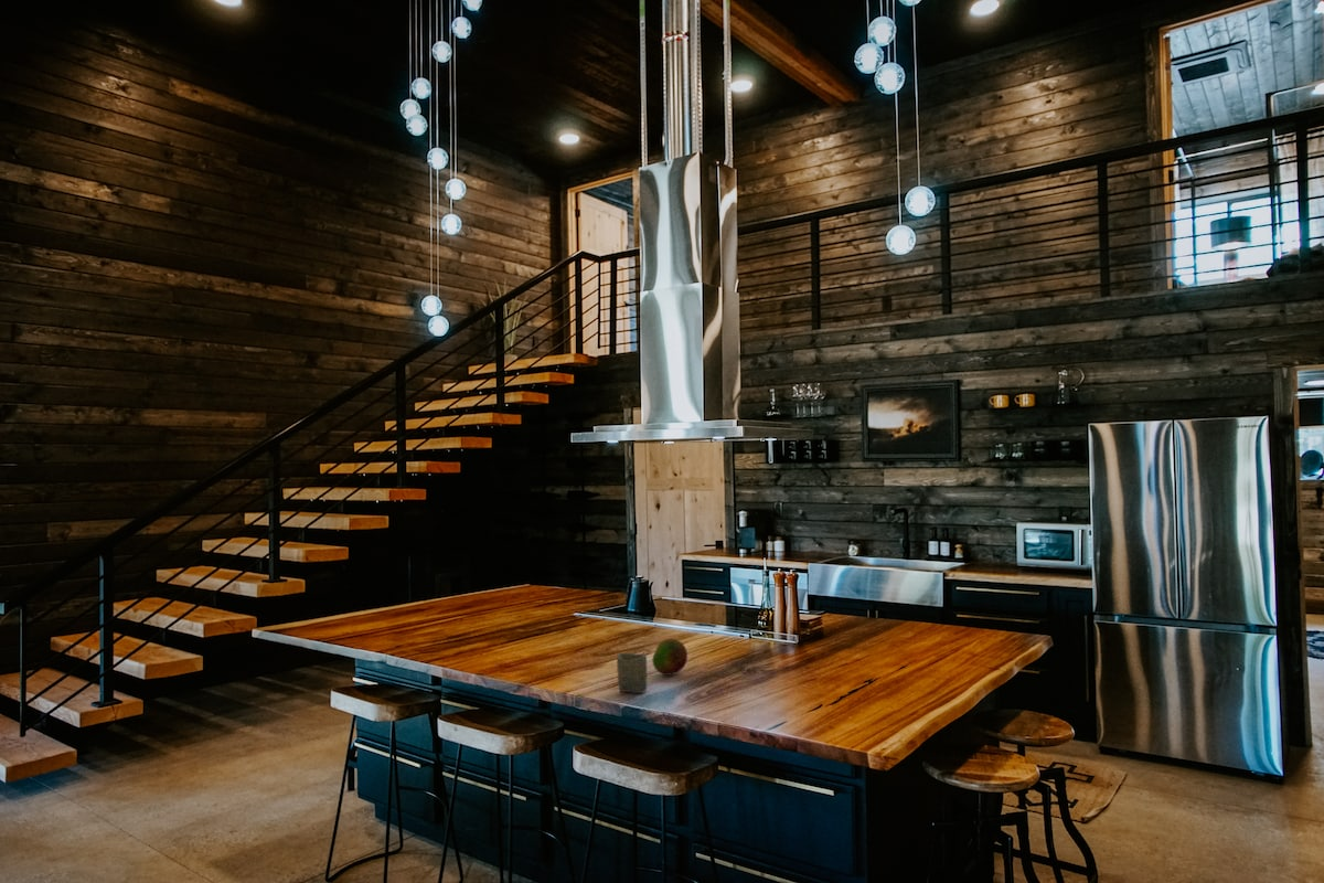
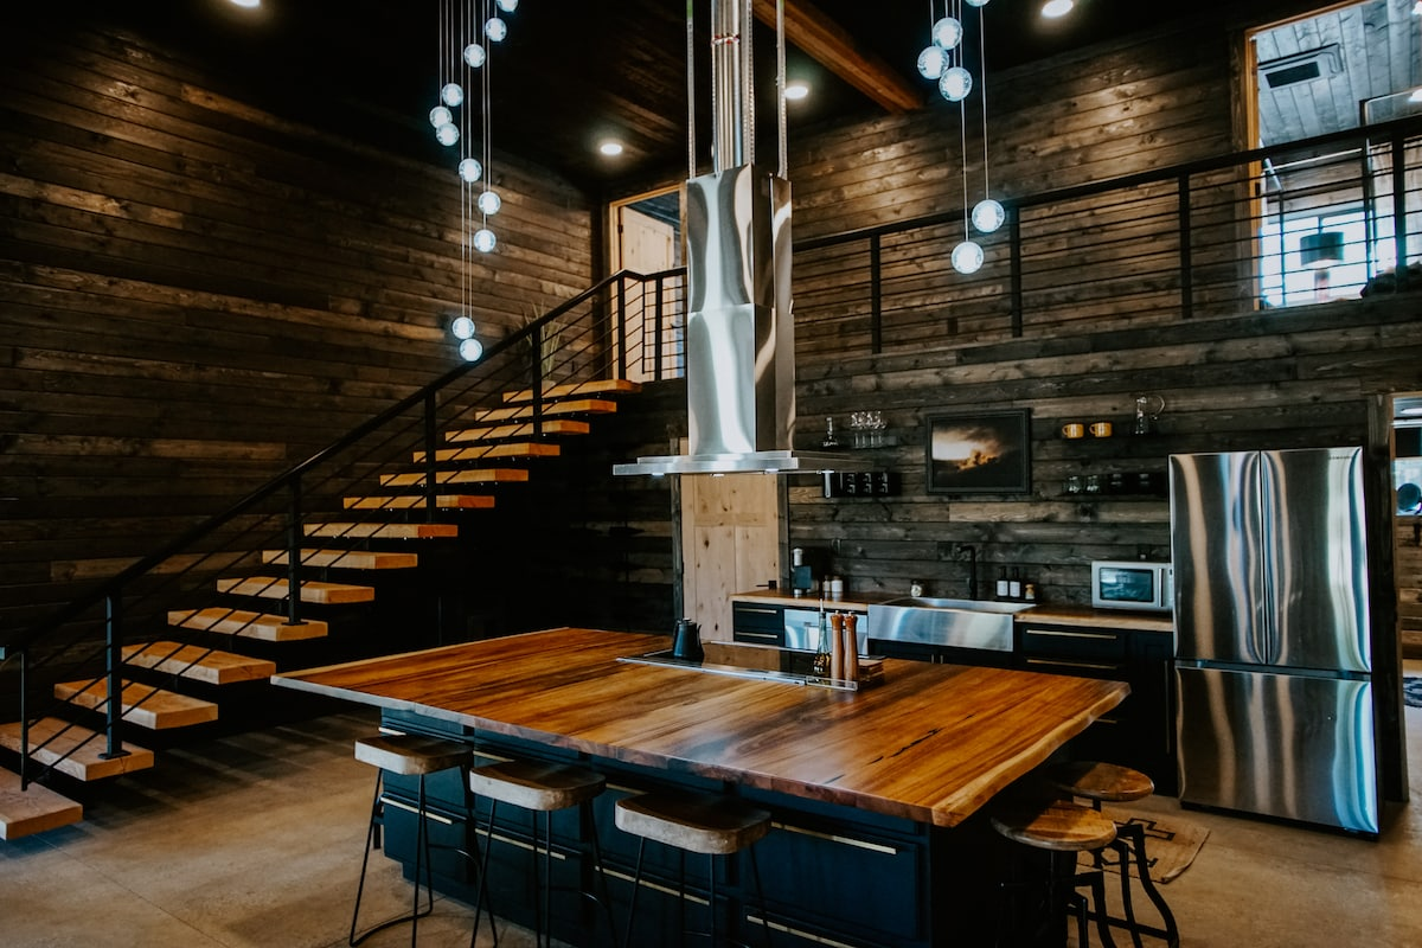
- cup (632, 672)
- fruit (670, 657)
